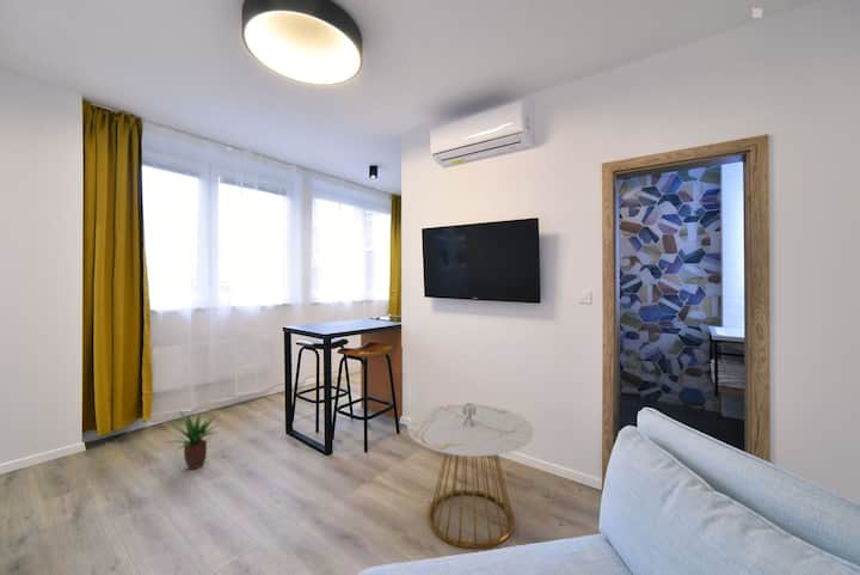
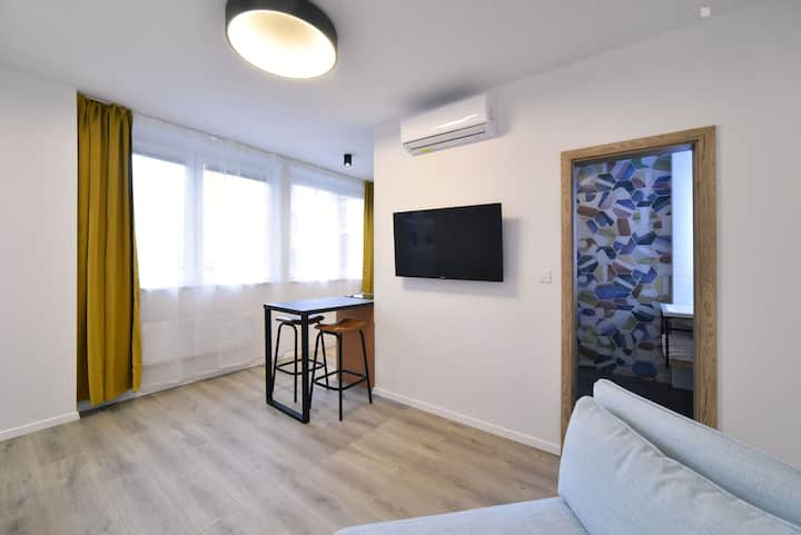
- side table (472, 460)
- potted plant (194, 440)
